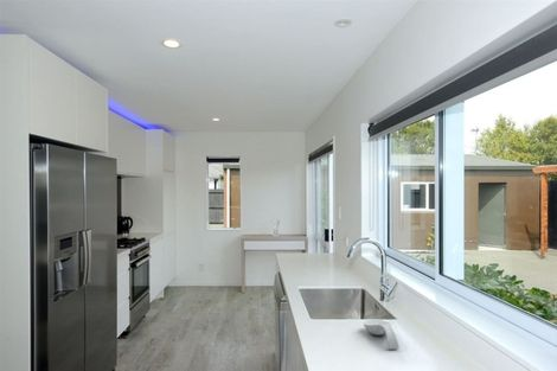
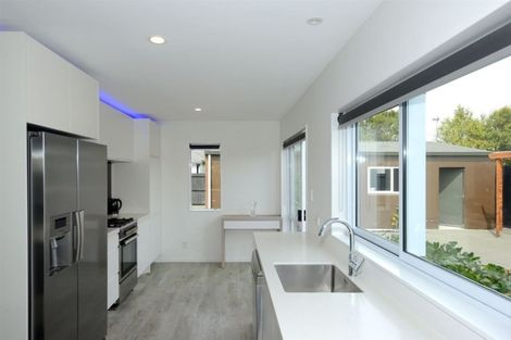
- spoon rest (382, 328)
